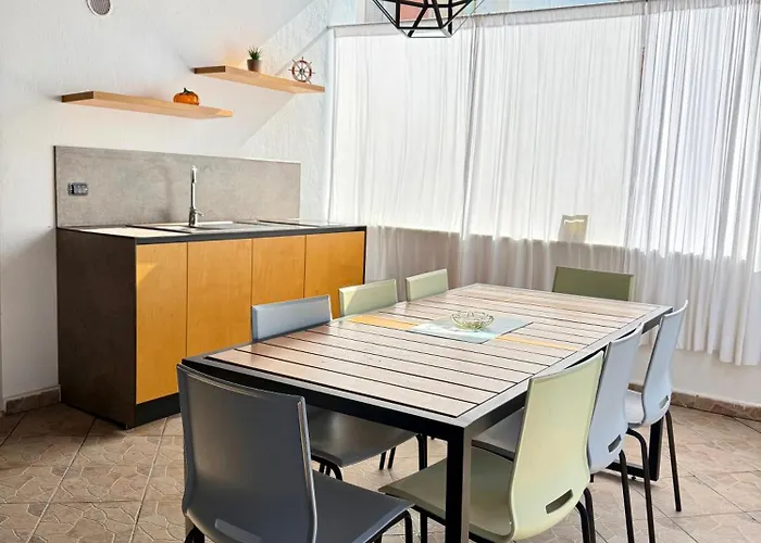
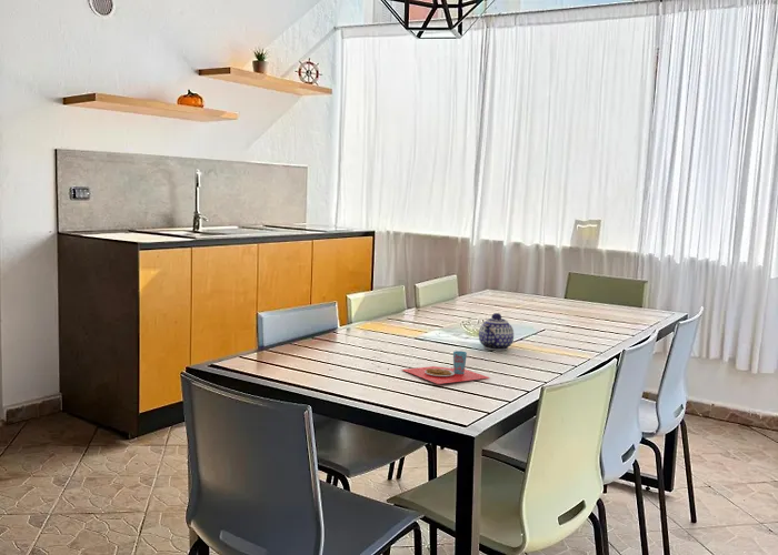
+ teapot (496, 331)
+ placemat (446, 367)
